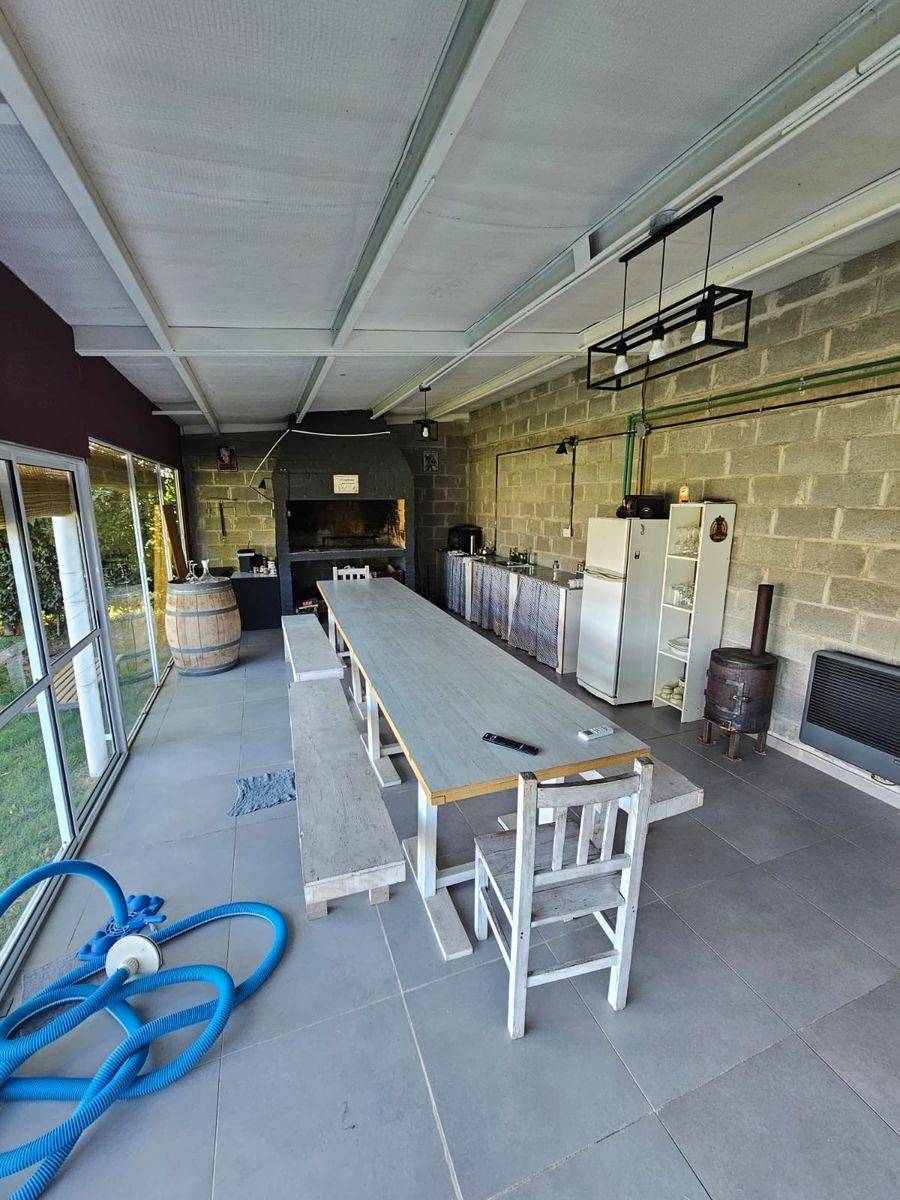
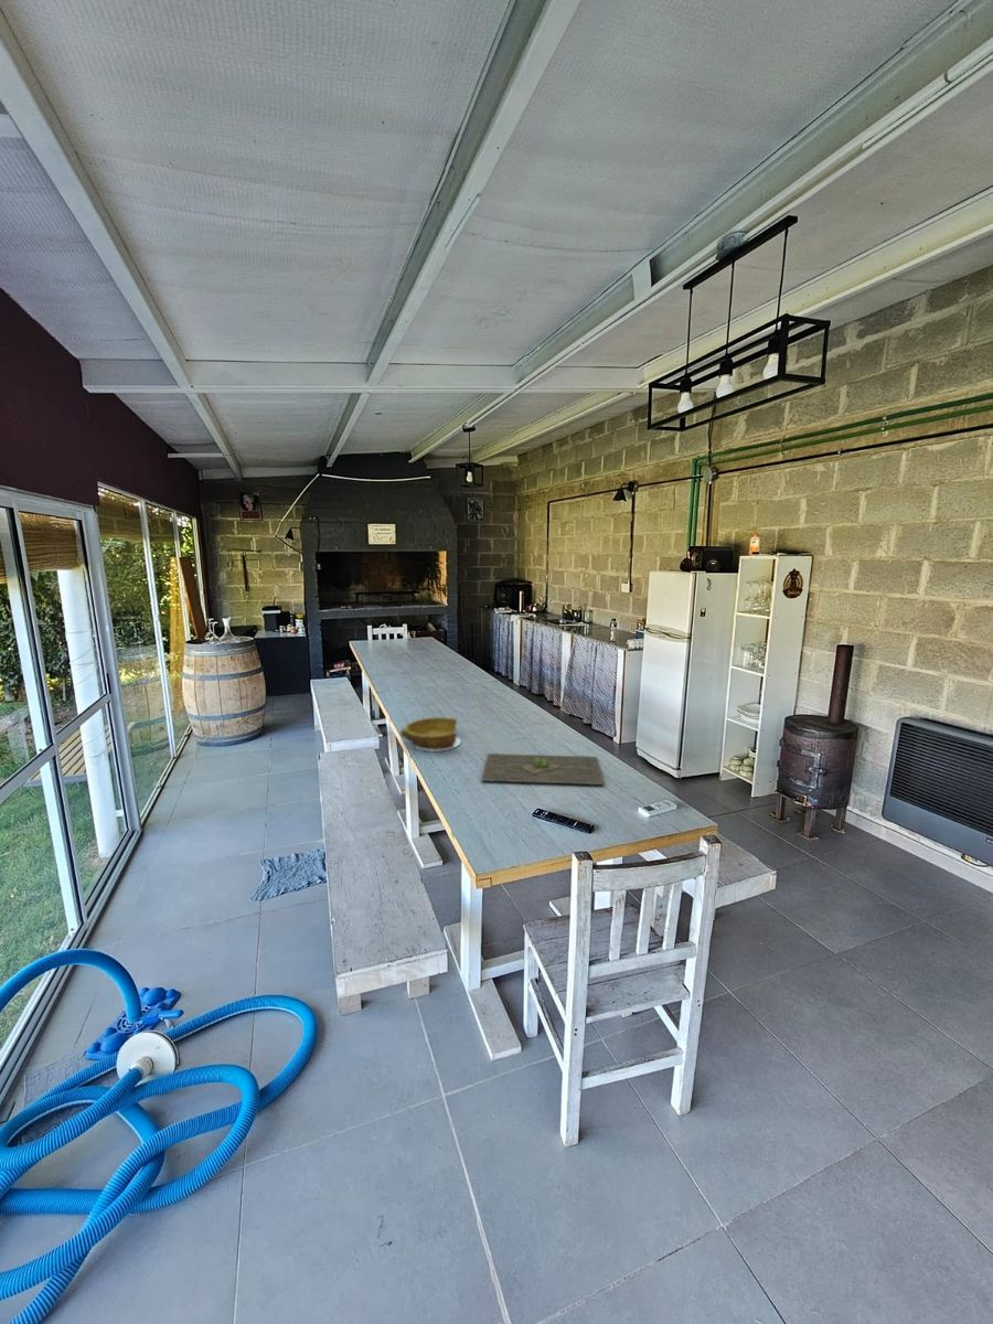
+ cutting board (542, 762)
+ bowl (435, 734)
